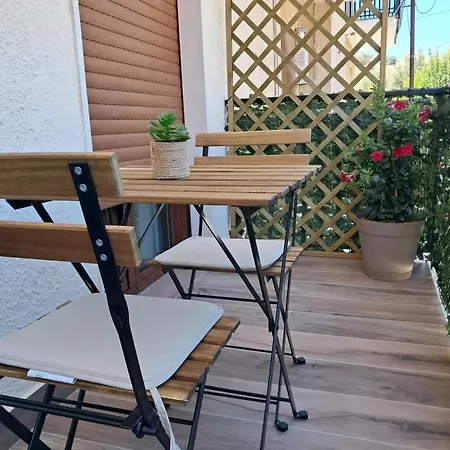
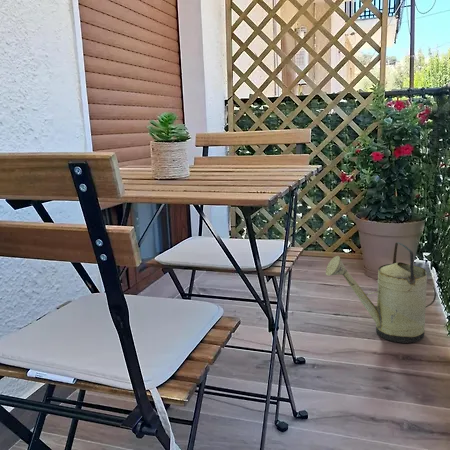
+ watering can (380, 290)
